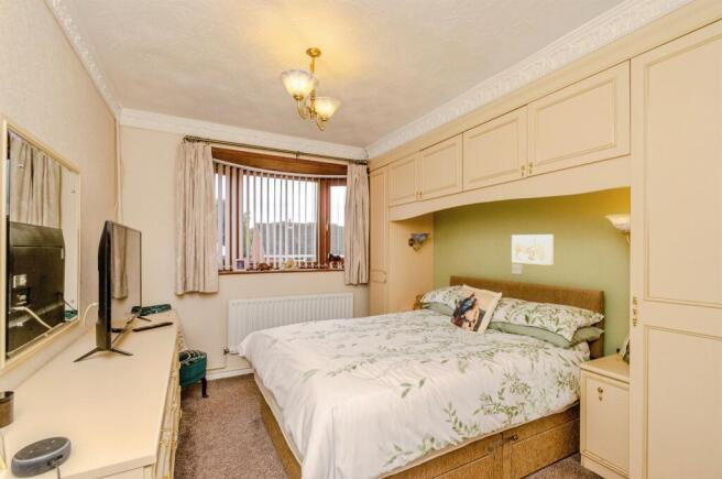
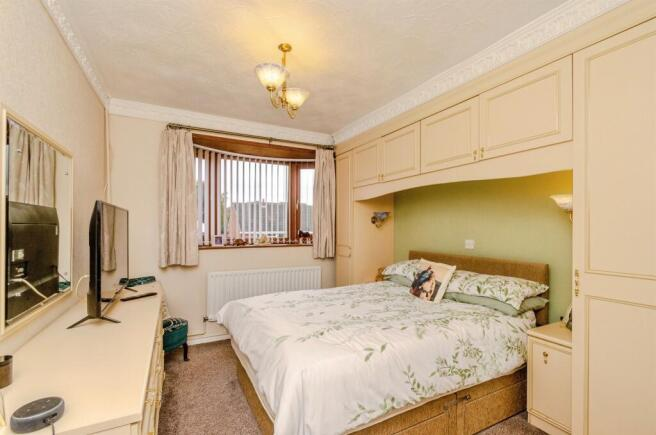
- wall art (530, 249)
